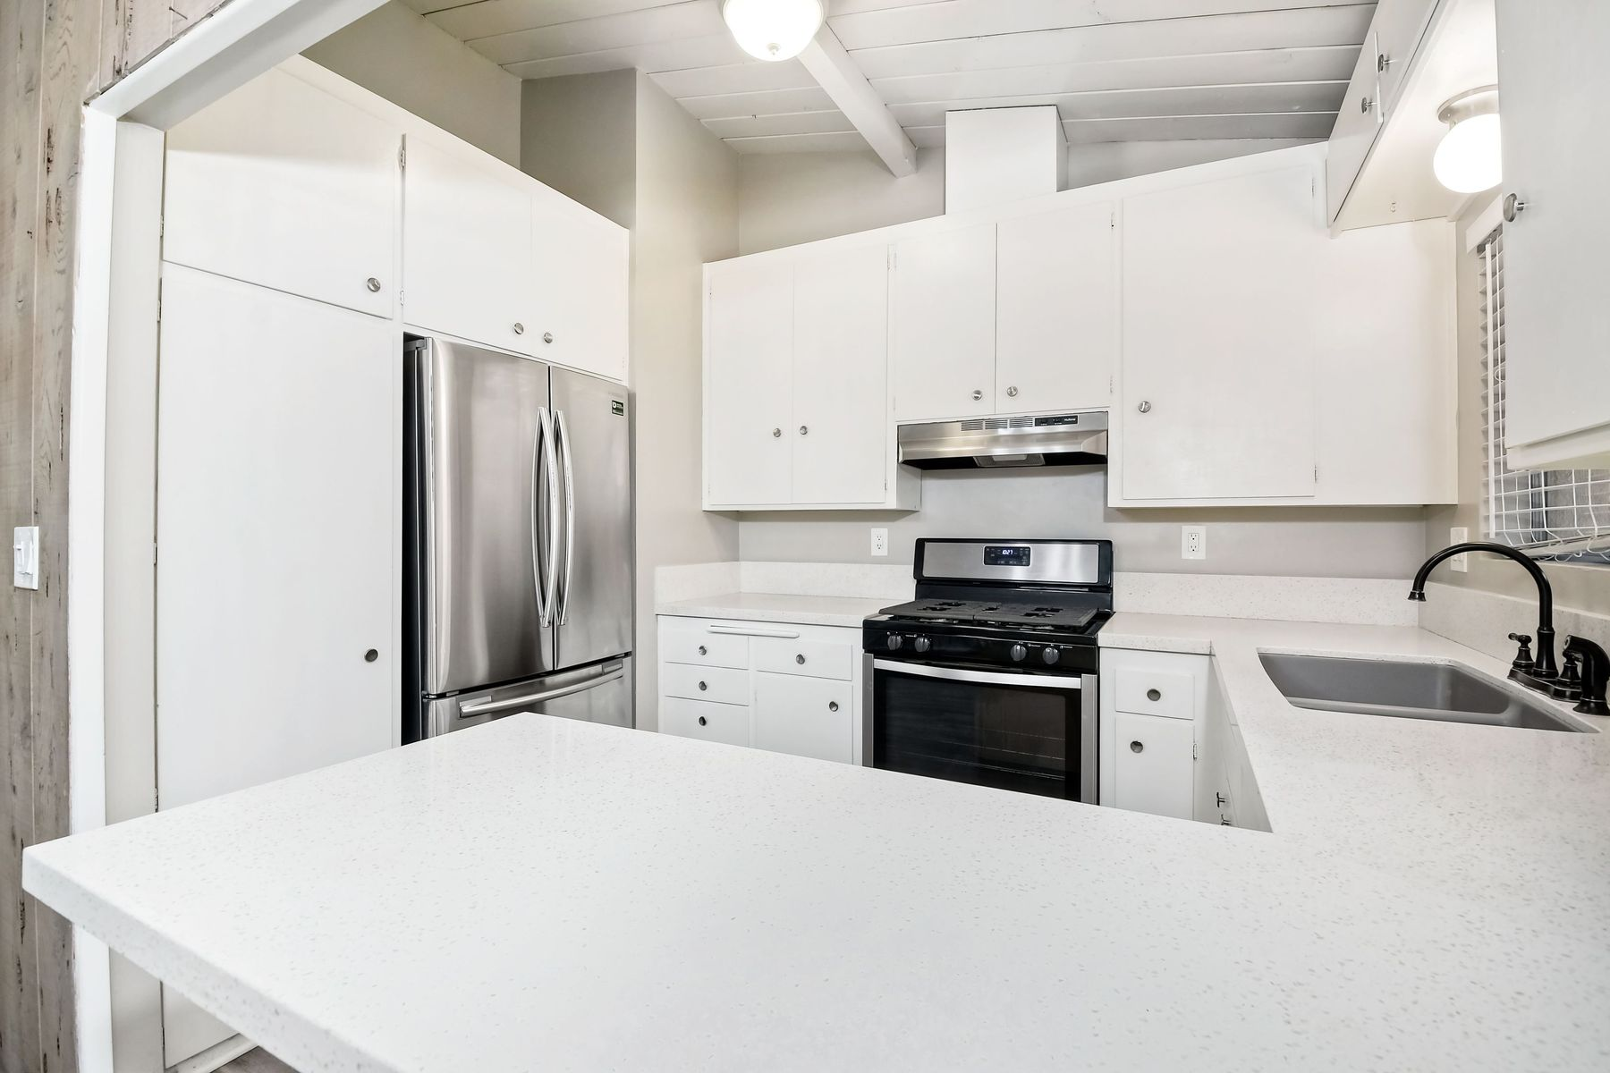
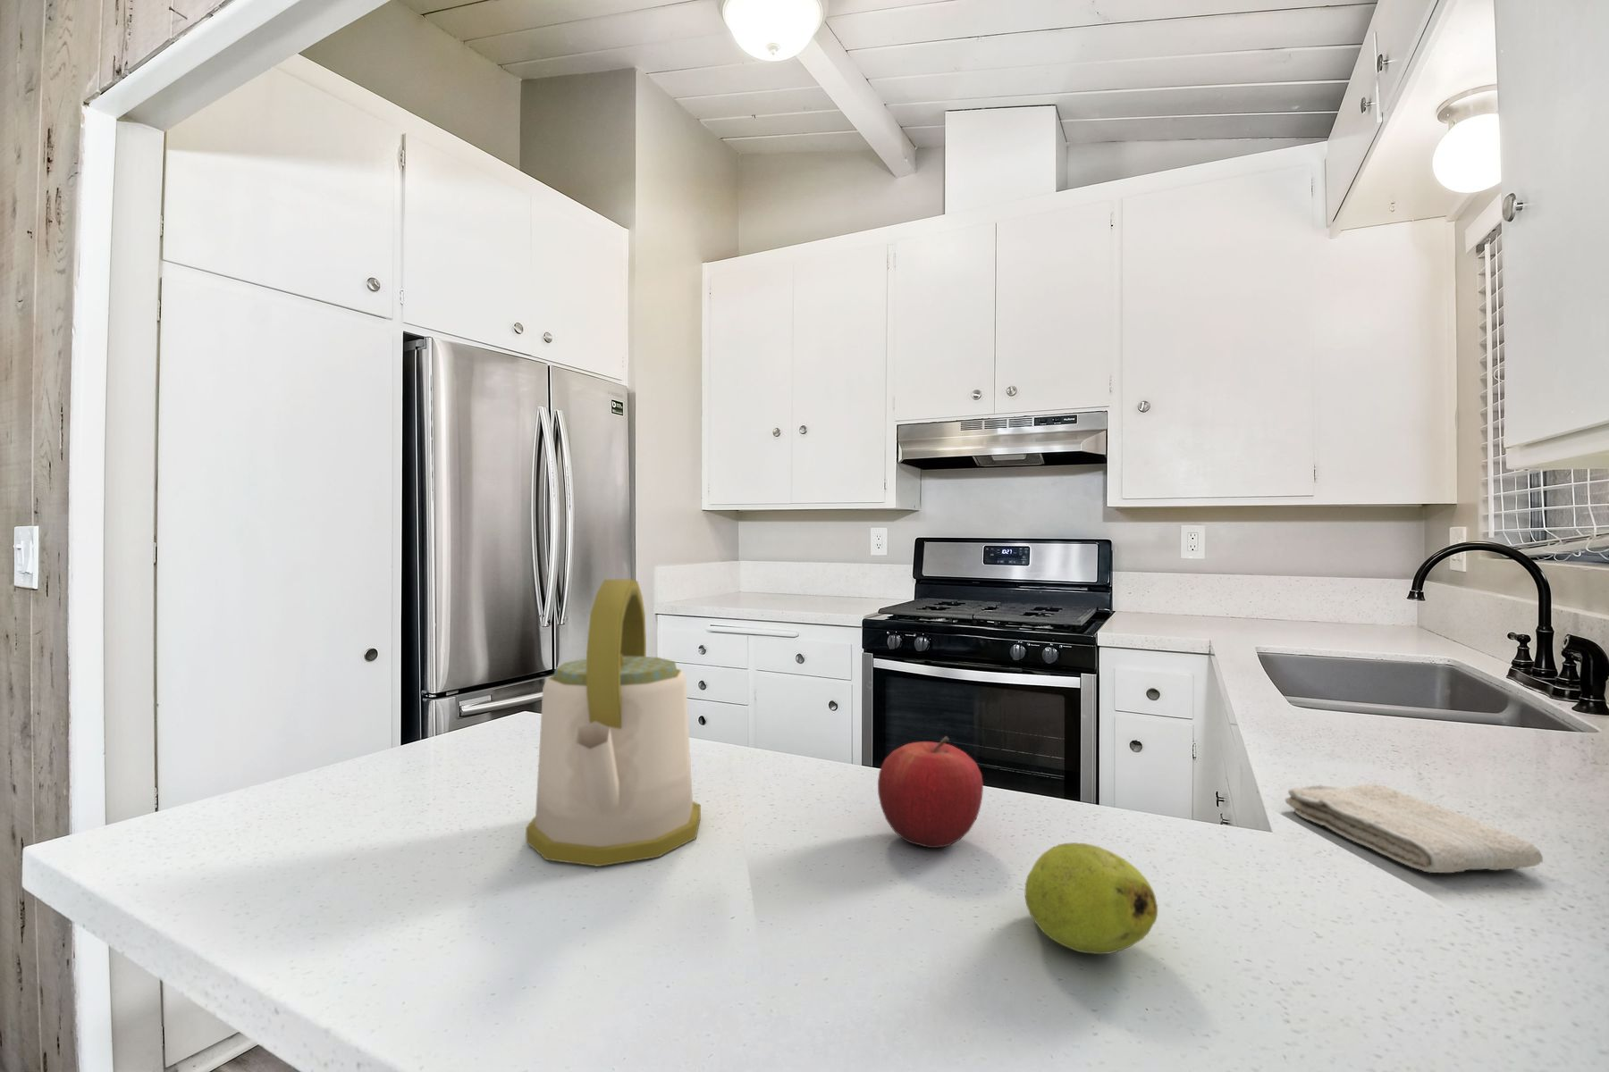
+ fruit (1080, 885)
+ kettle (613, 707)
+ fruit (930, 788)
+ washcloth (1399, 822)
